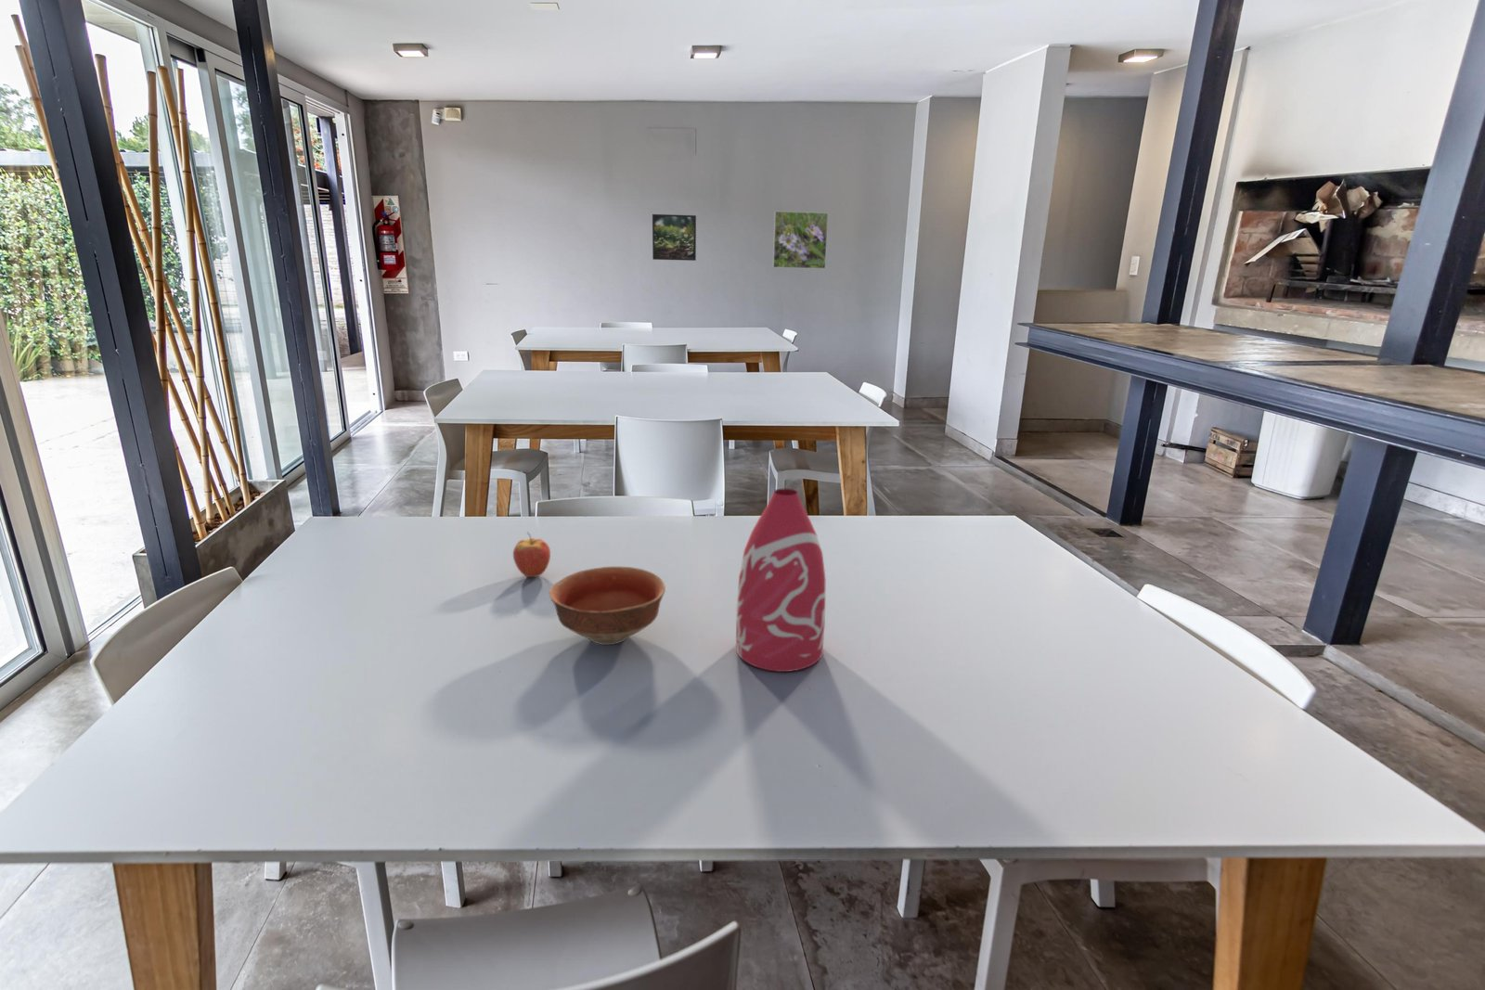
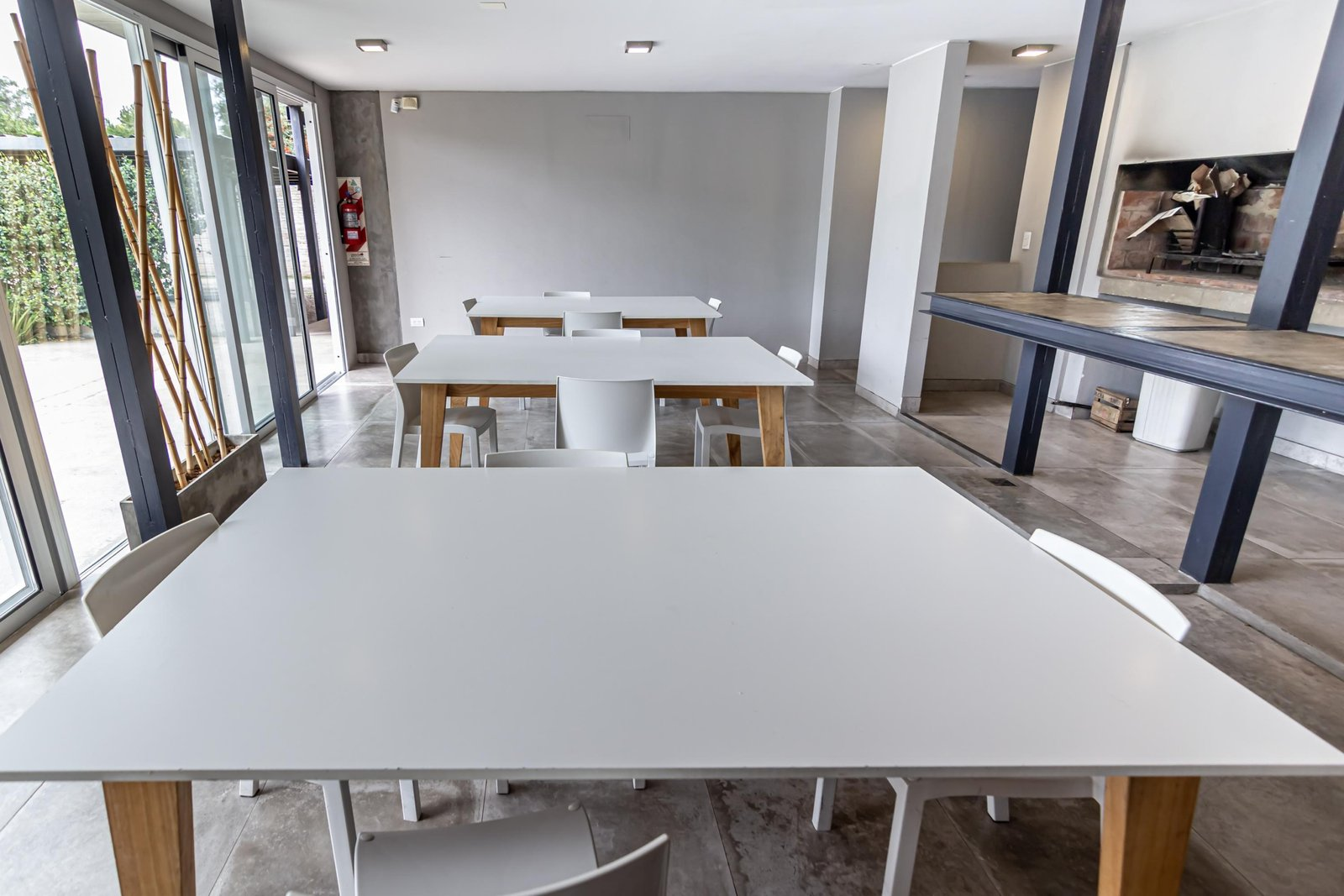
- bowl (608, 611)
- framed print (800, 240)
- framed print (674, 238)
- fruit (531, 554)
- bottle (782, 573)
